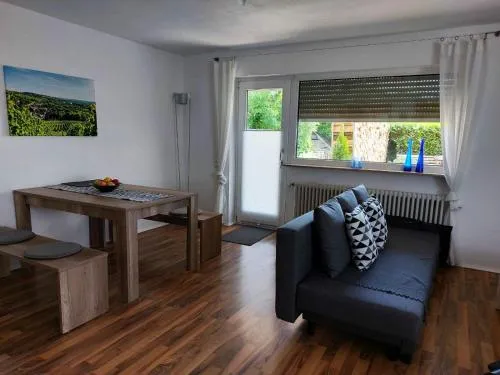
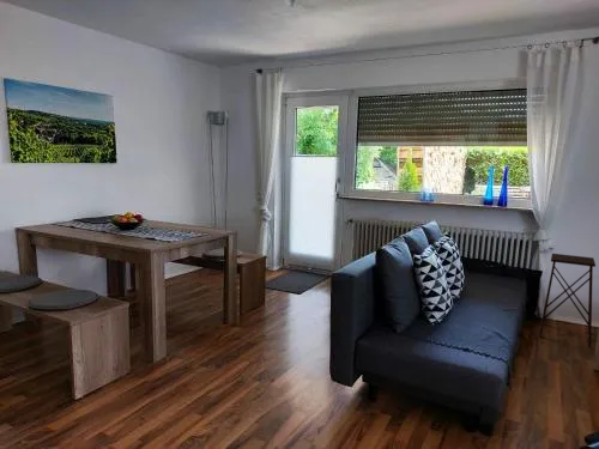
+ side table (569, 297)
